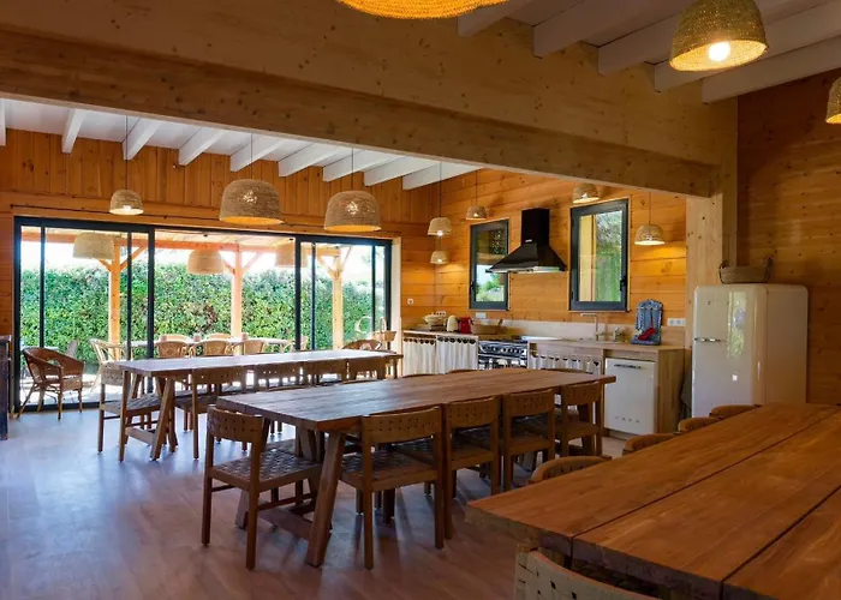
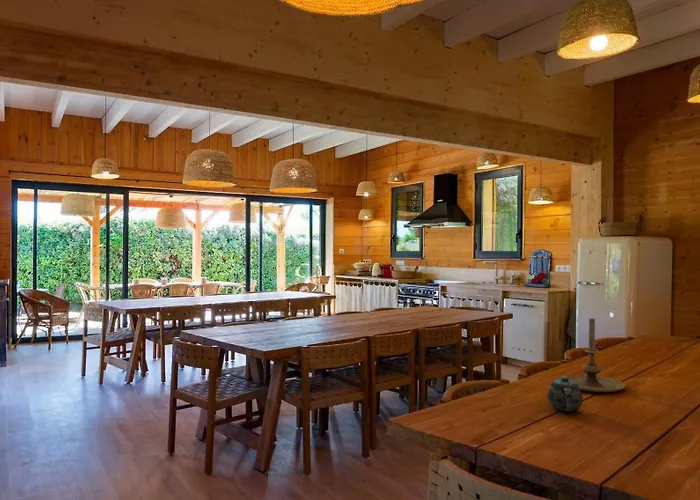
+ chinaware (564, 393)
+ candle holder (591, 351)
